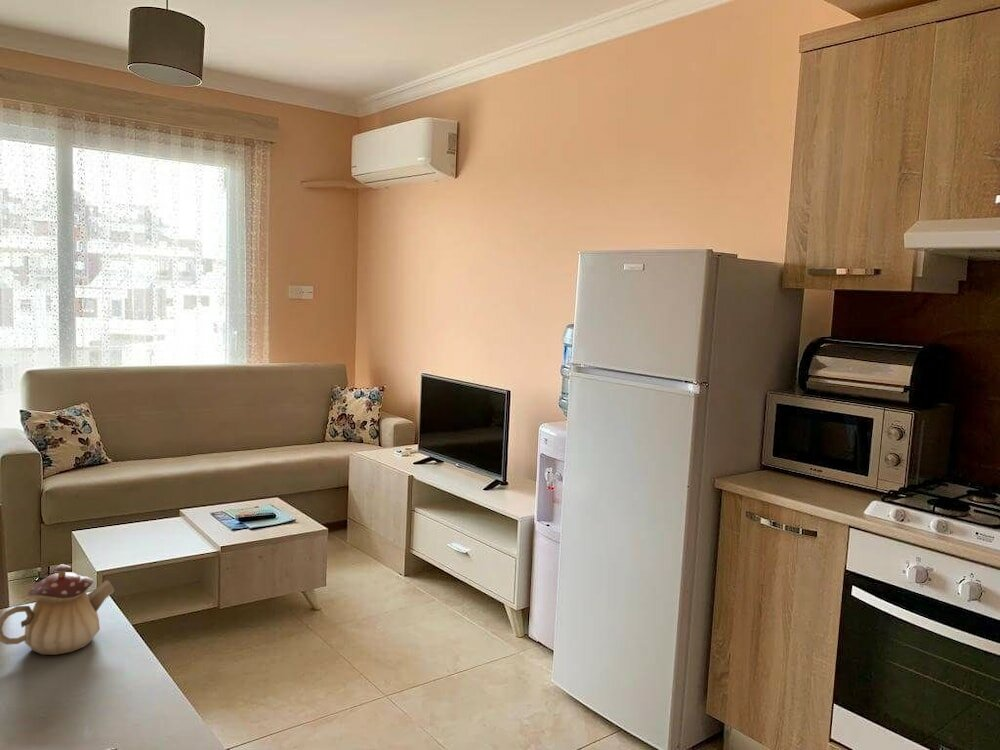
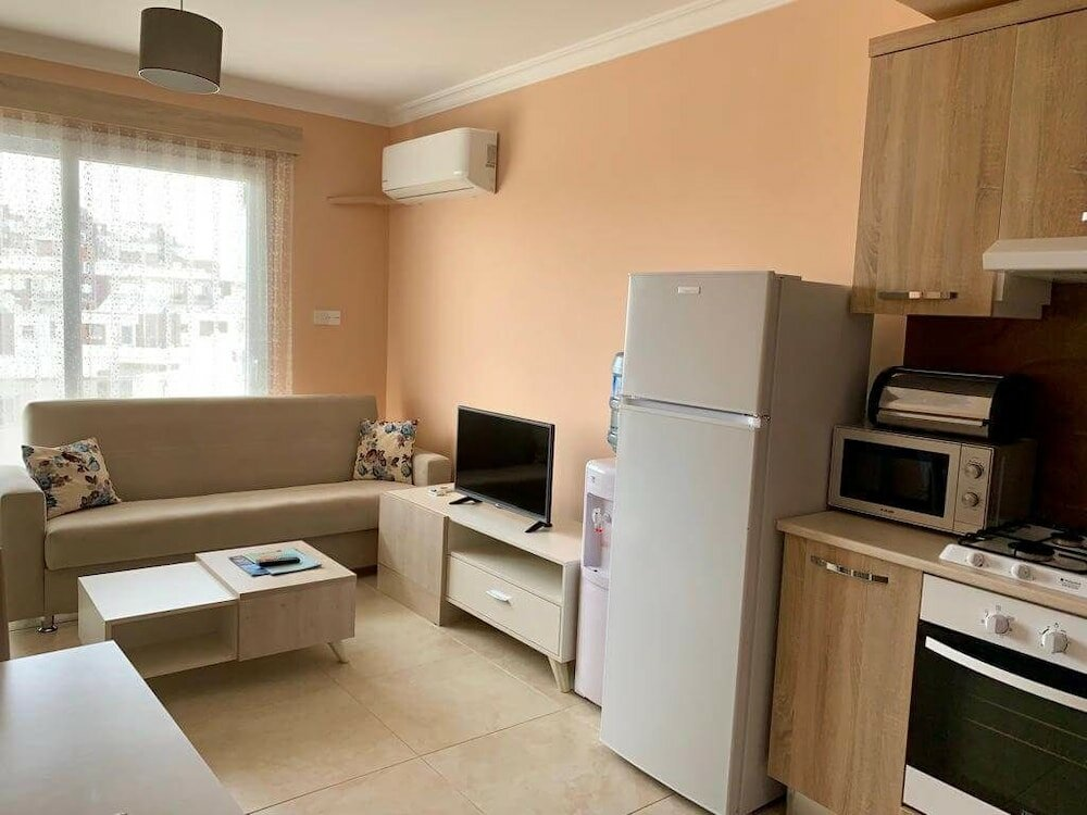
- teapot (57, 604)
